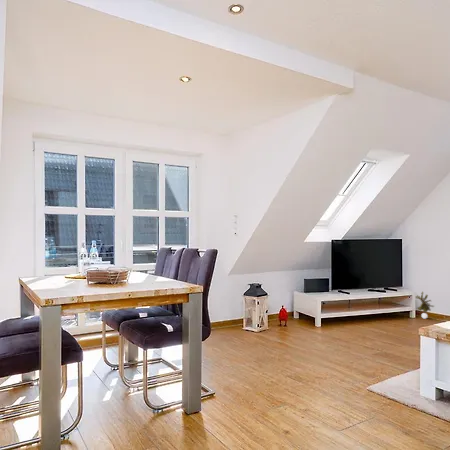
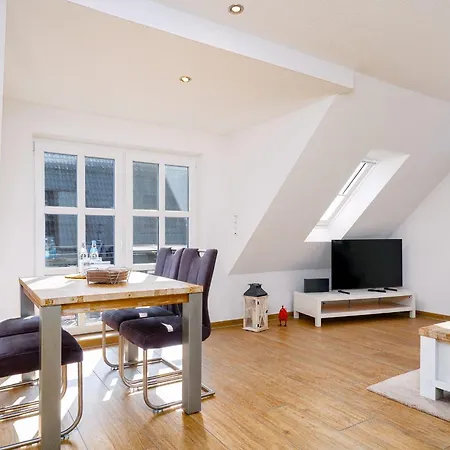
- potted plant (423, 305)
